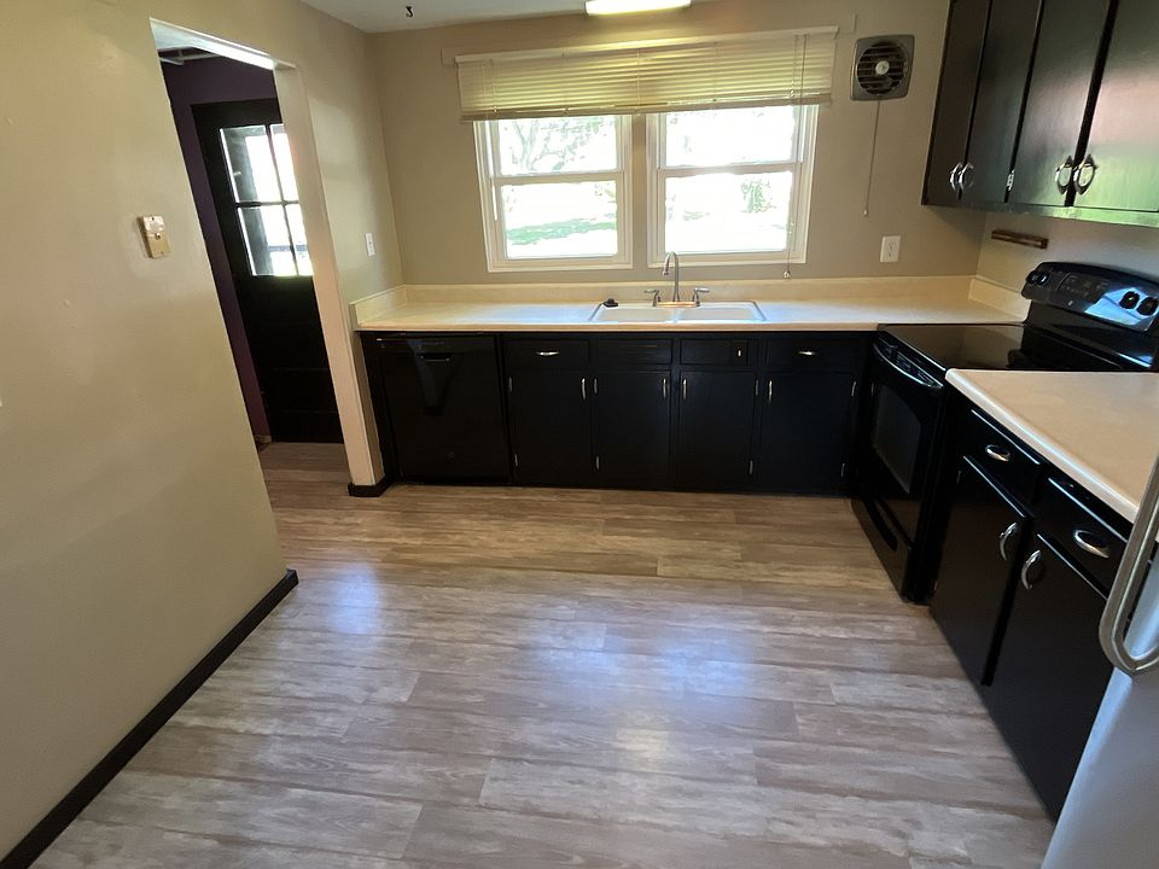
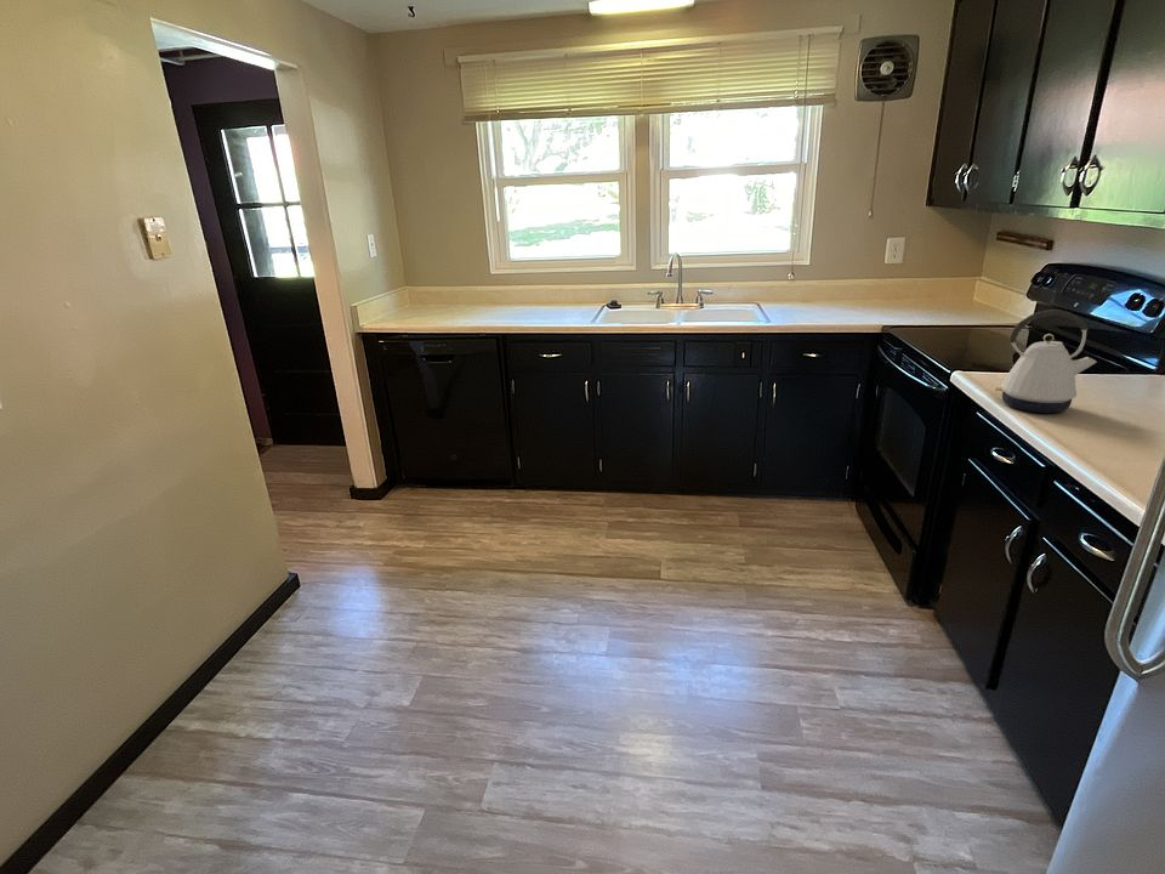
+ kettle (1047, 359)
